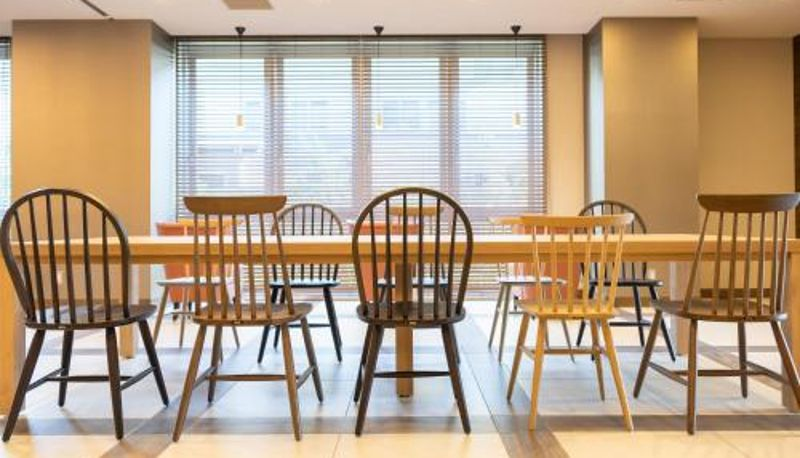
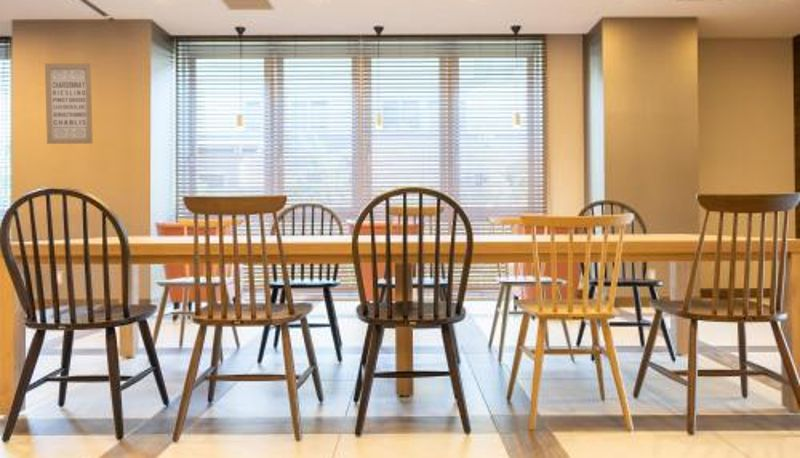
+ wall art (68, 103)
